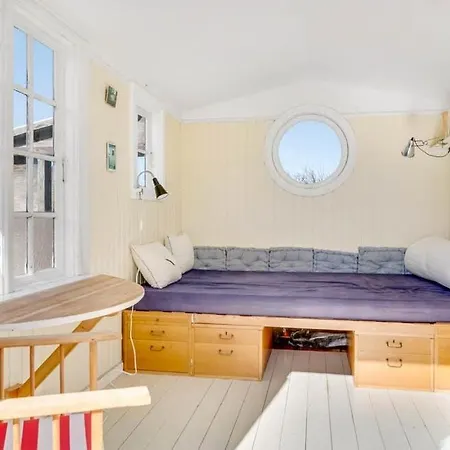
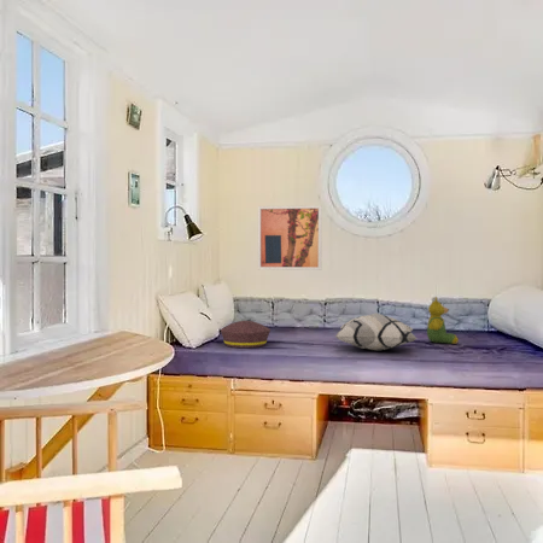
+ cushion (245, 332)
+ decorative pillow (375, 332)
+ teddy bear (442, 319)
+ wall art (290, 238)
